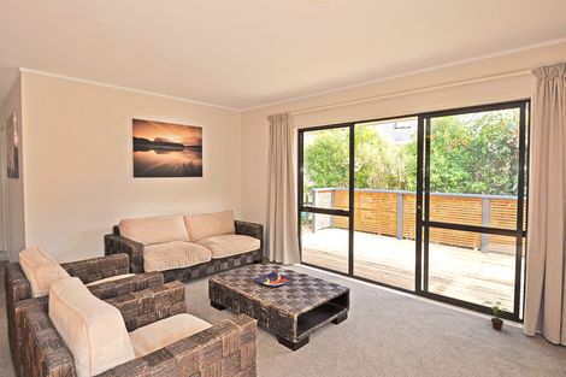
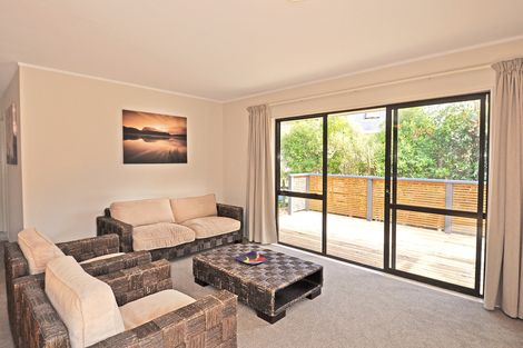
- potted plant (496, 316)
